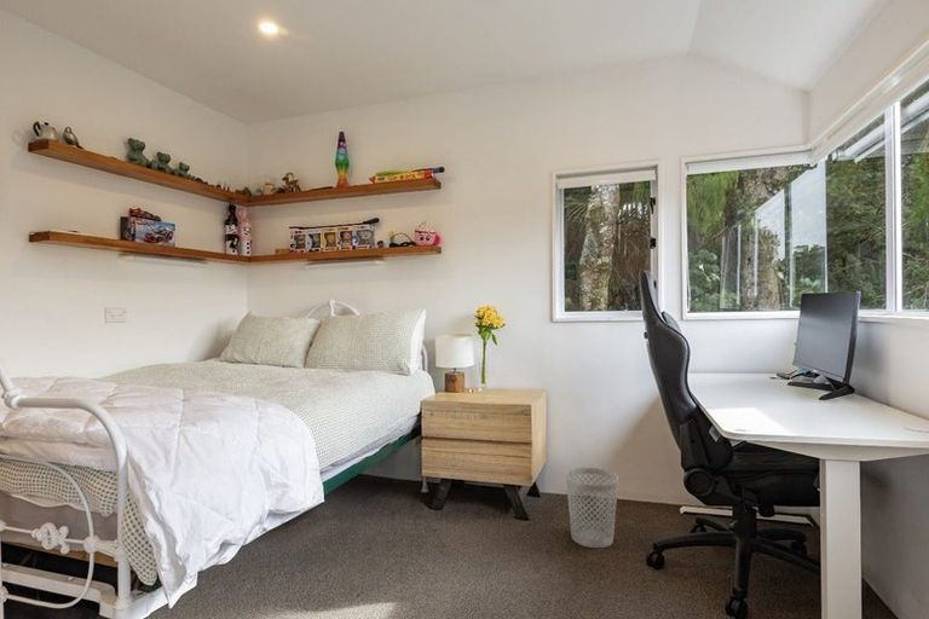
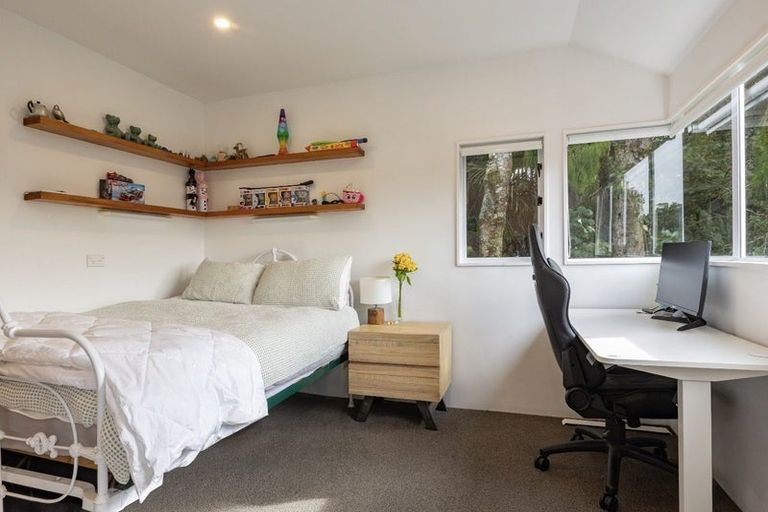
- wastebasket (593, 507)
